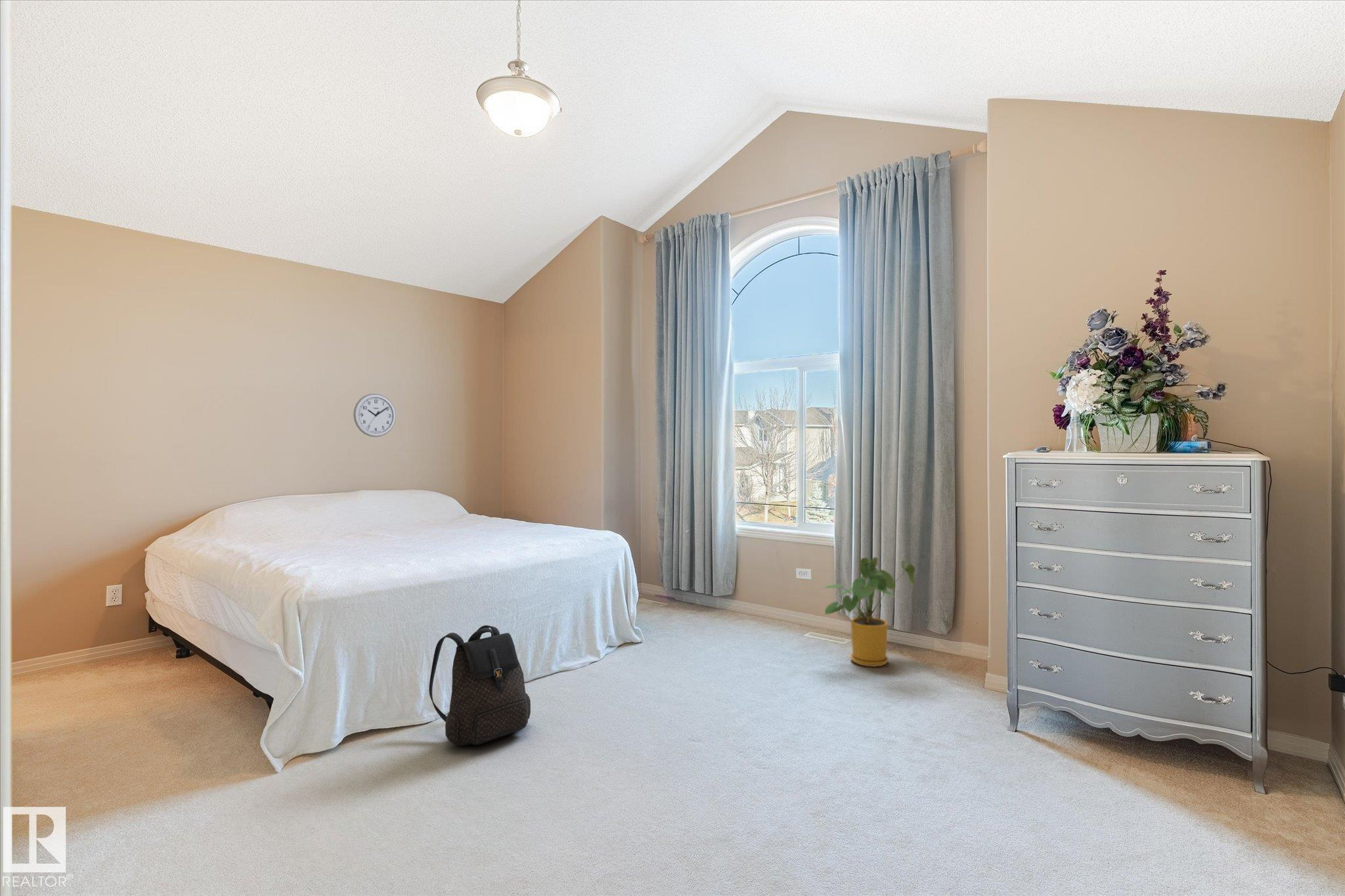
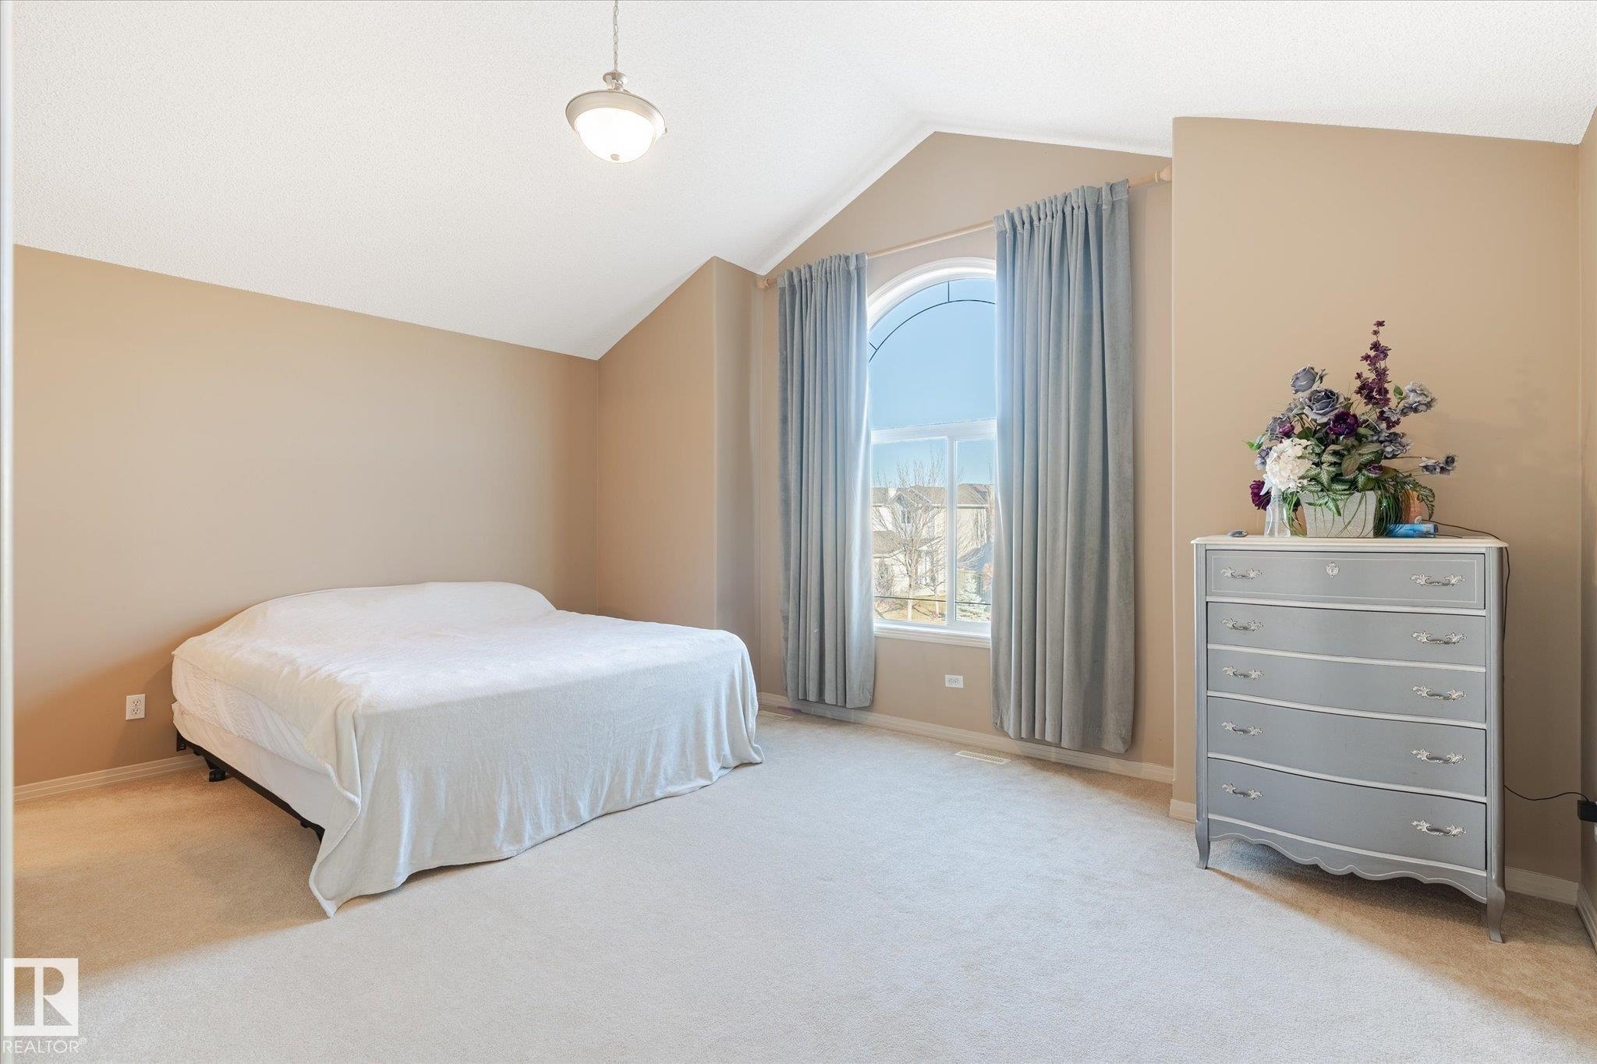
- house plant (867, 610)
- wall clock (376, 415)
- backpack (479, 678)
